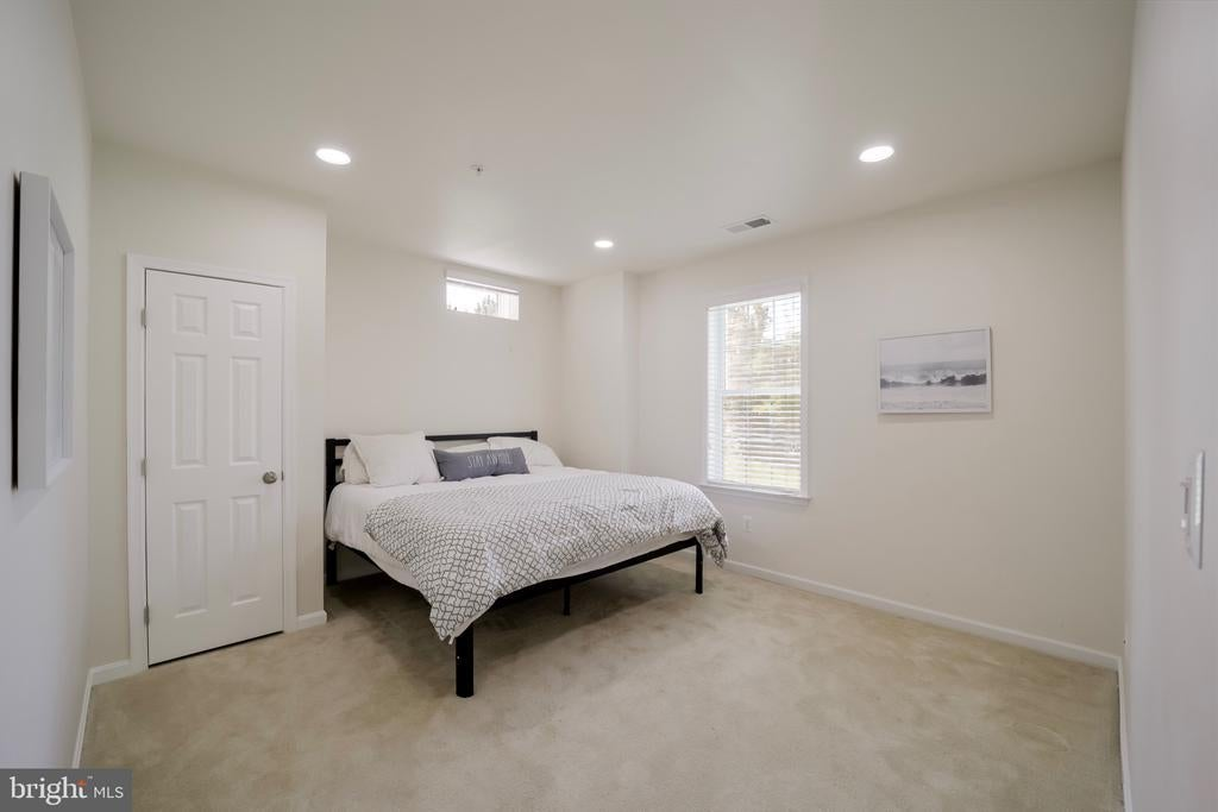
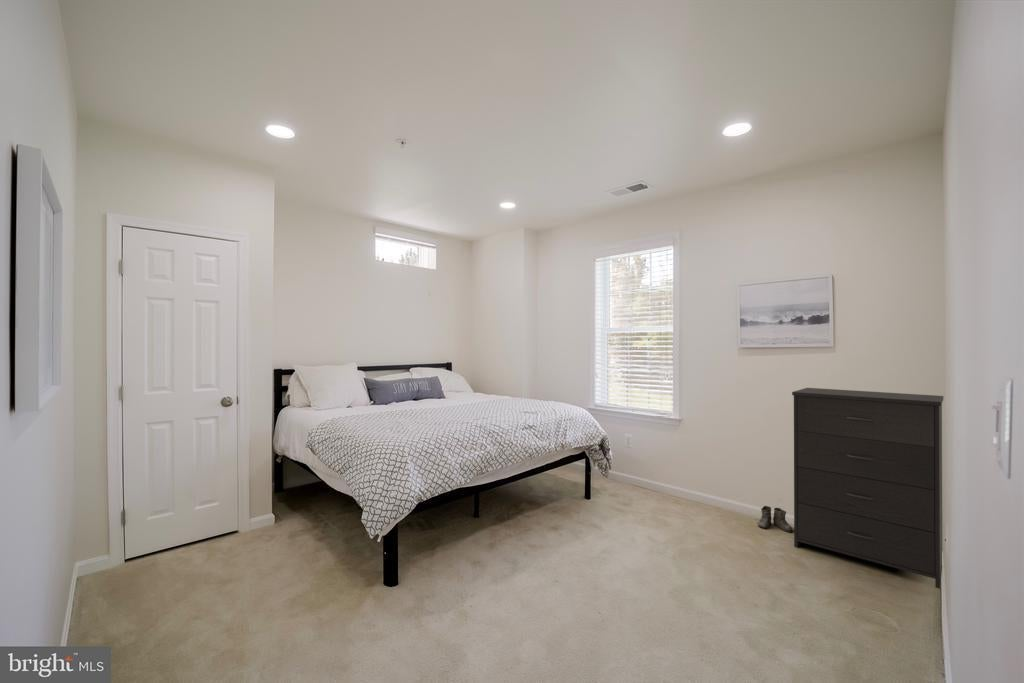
+ boots (773, 518)
+ dresser (864, 475)
